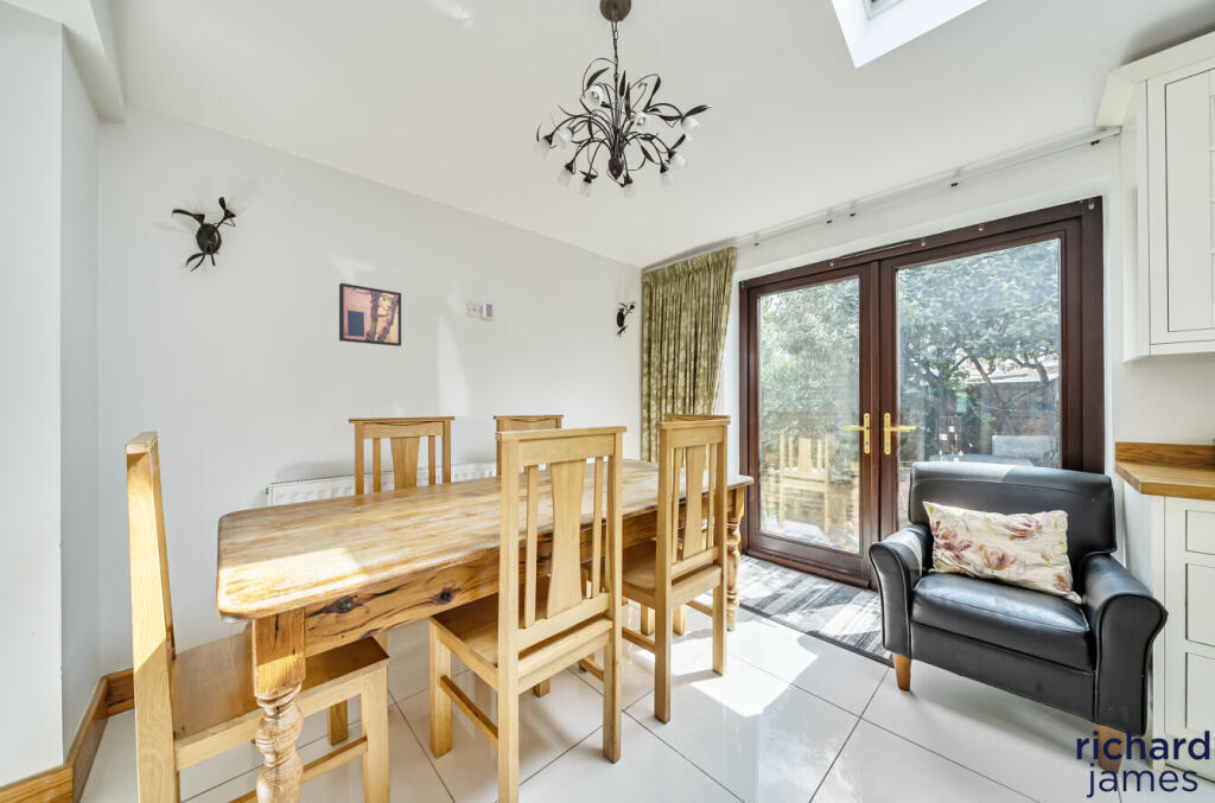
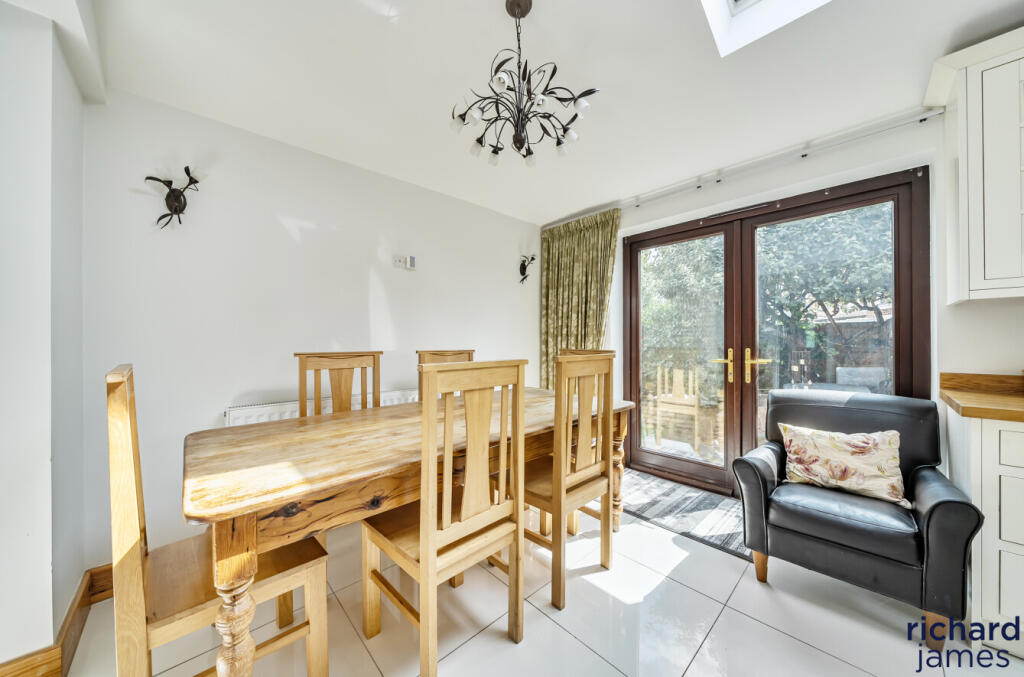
- wall art (371, 316)
